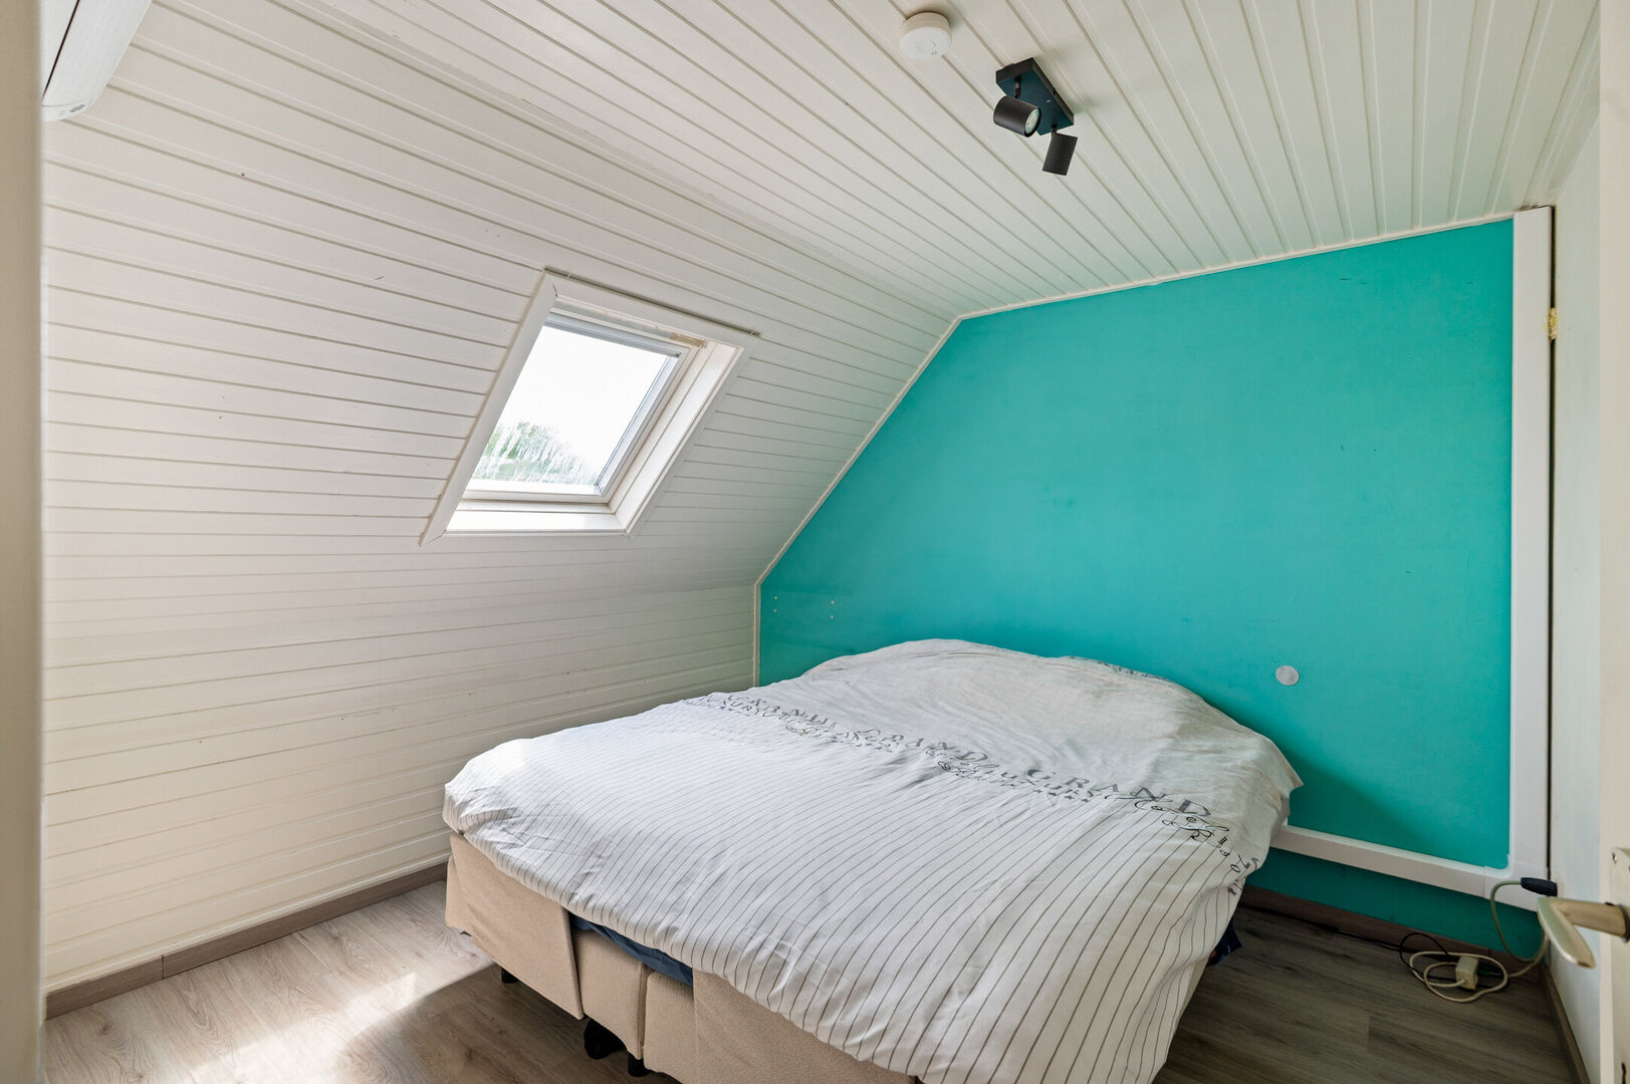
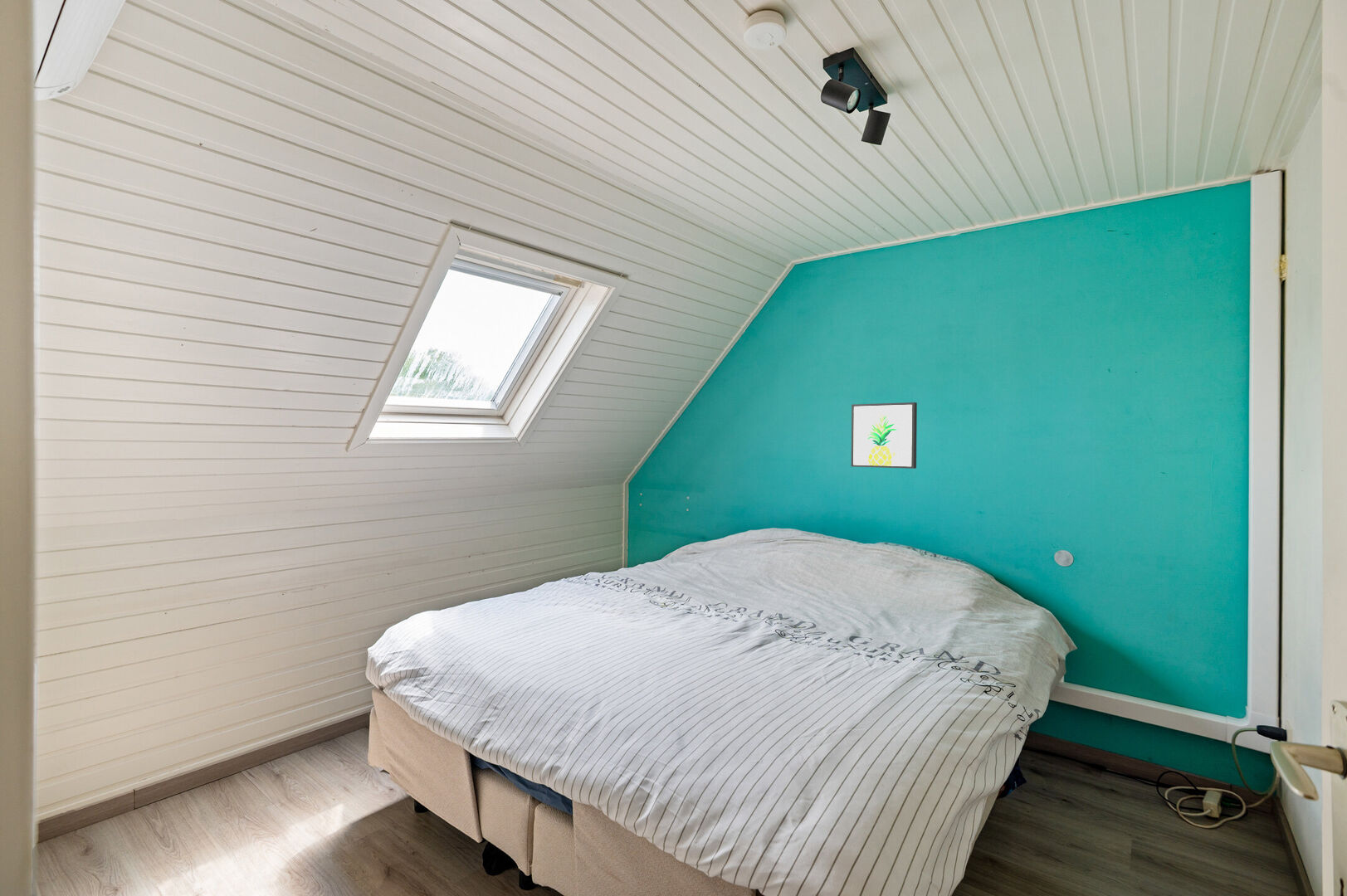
+ wall art (883, 436)
